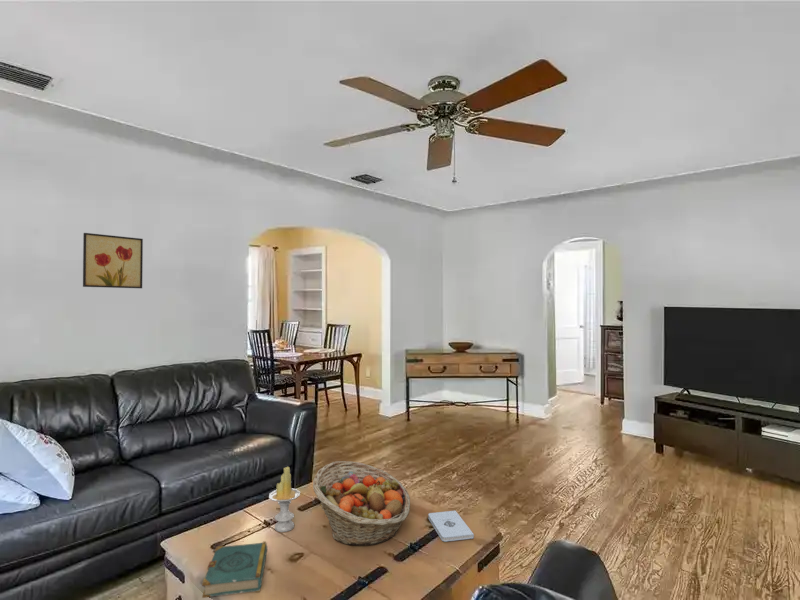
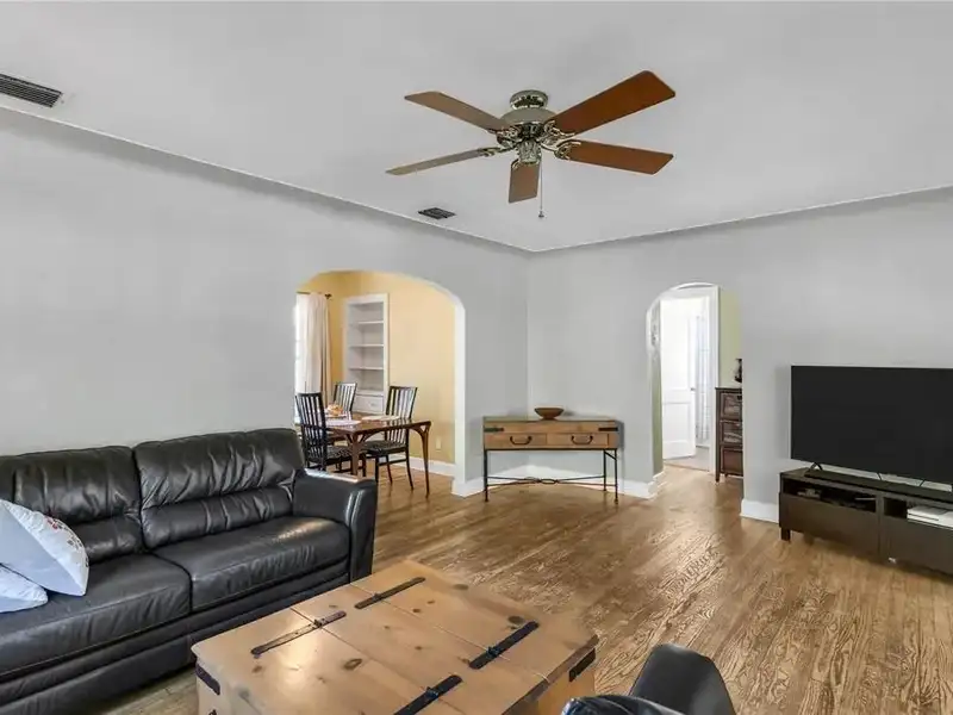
- fruit basket (362, 499)
- candle (284, 496)
- book (237, 566)
- wall art (113, 261)
- notepad (449, 525)
